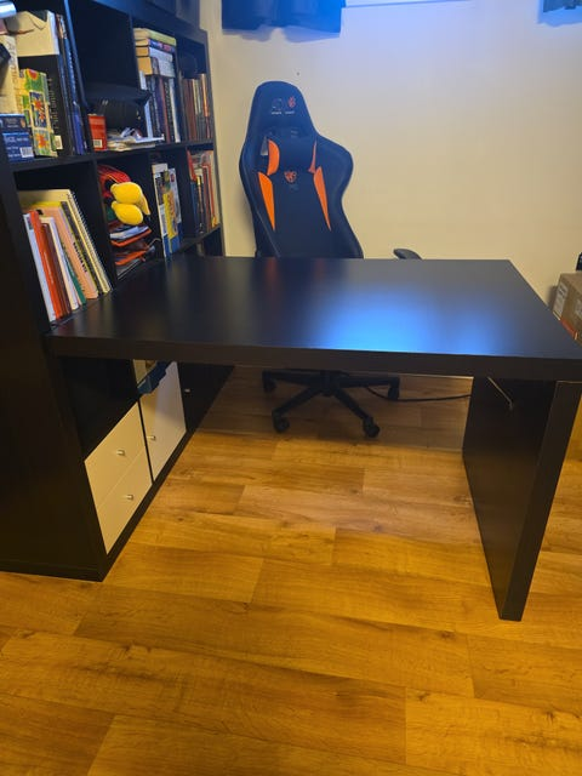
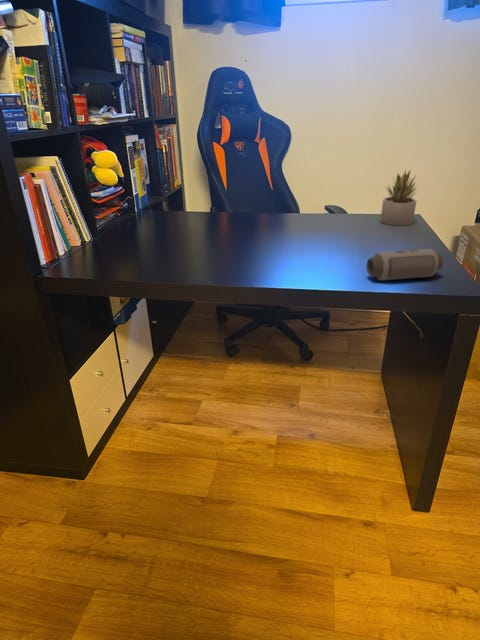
+ succulent plant (400, 196)
+ speaker (404, 264)
